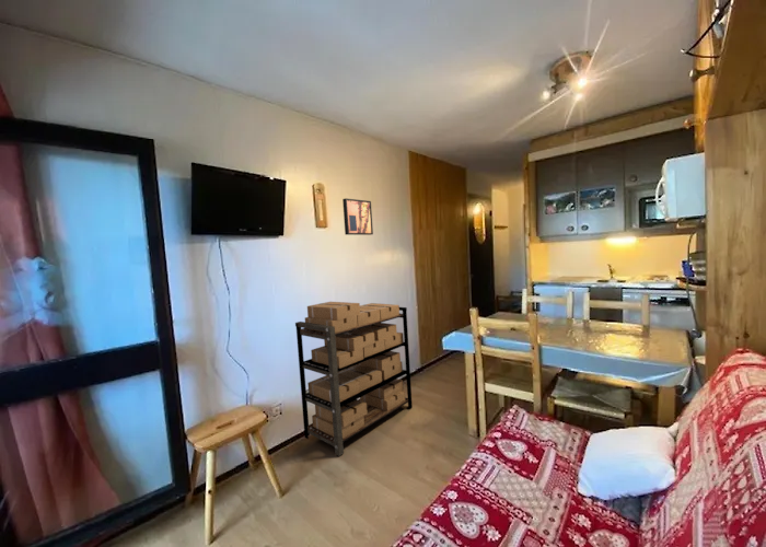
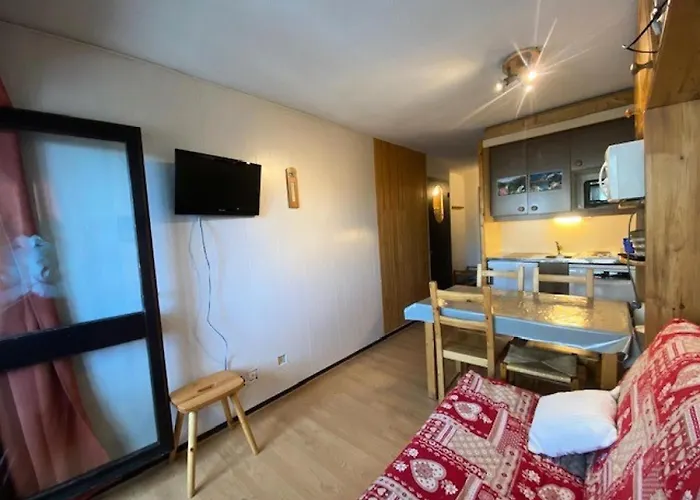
- shelving unit (358, 361)
- wall art (358, 217)
